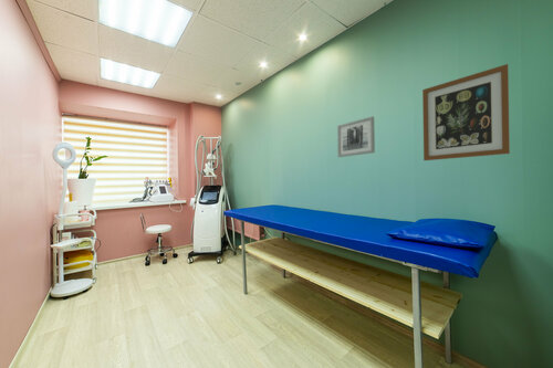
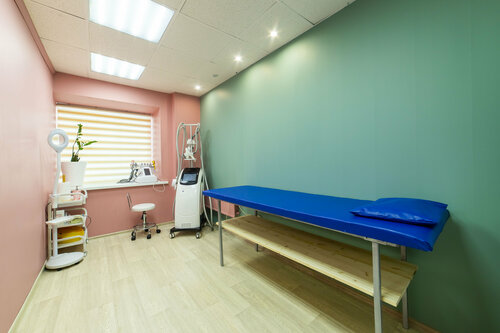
- wall art (460, 117)
- wall art (354, 138)
